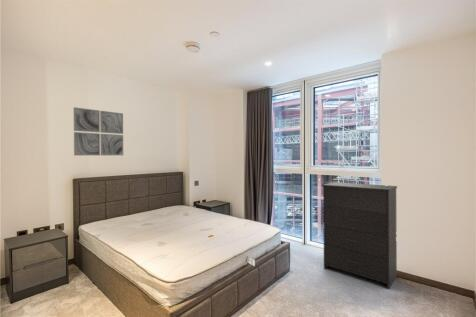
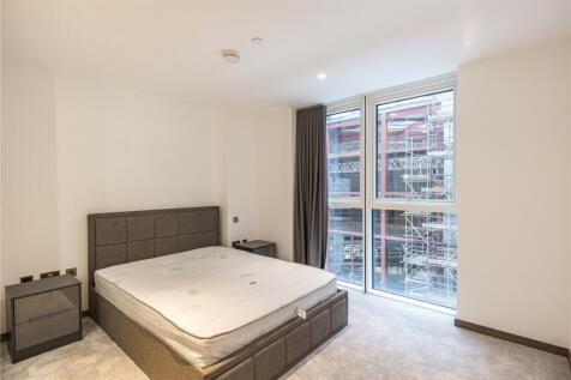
- wall art (100, 132)
- dresser (358, 228)
